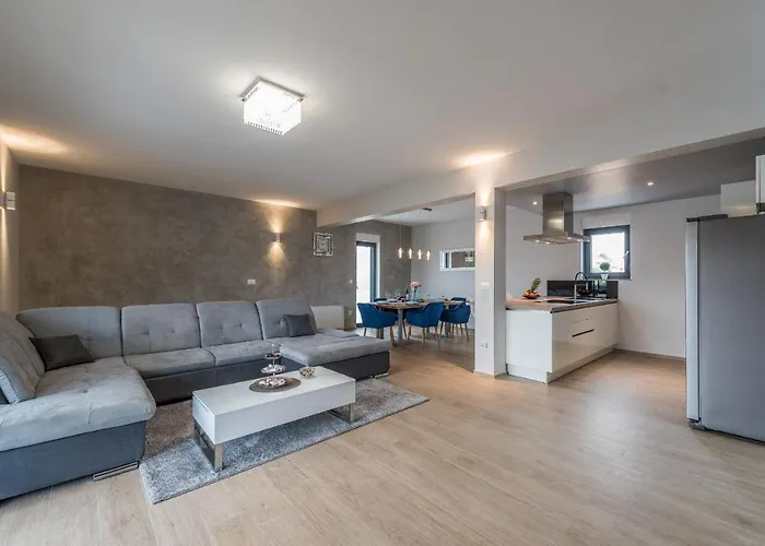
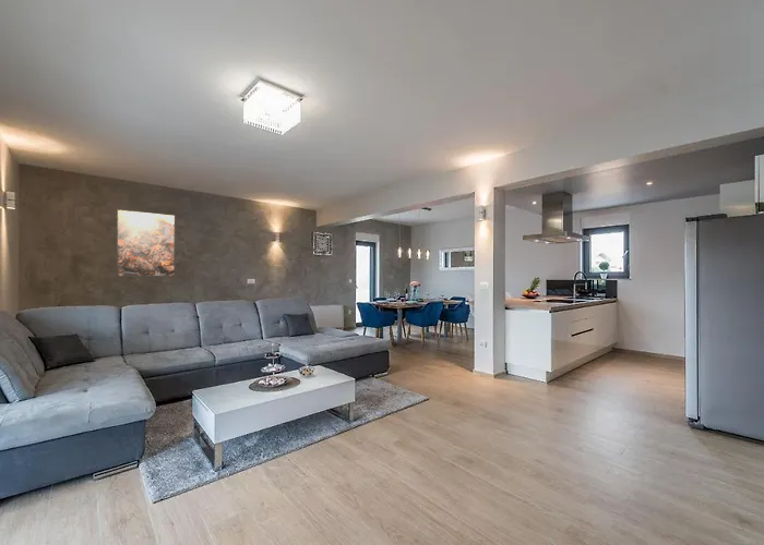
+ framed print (146, 244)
